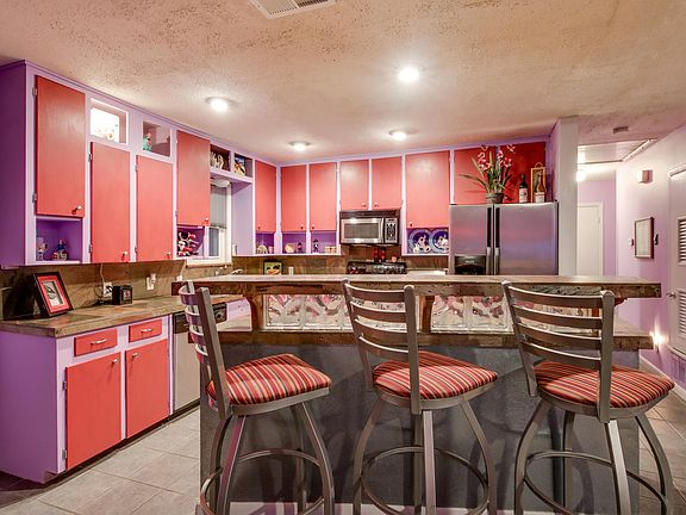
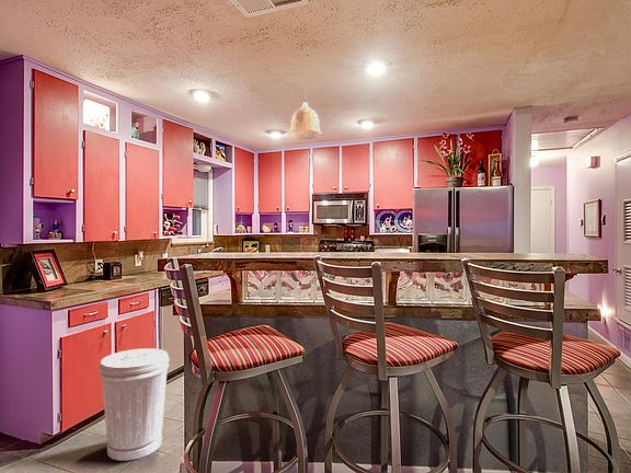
+ trash can (135, 399)
+ pendant lamp (305, 104)
